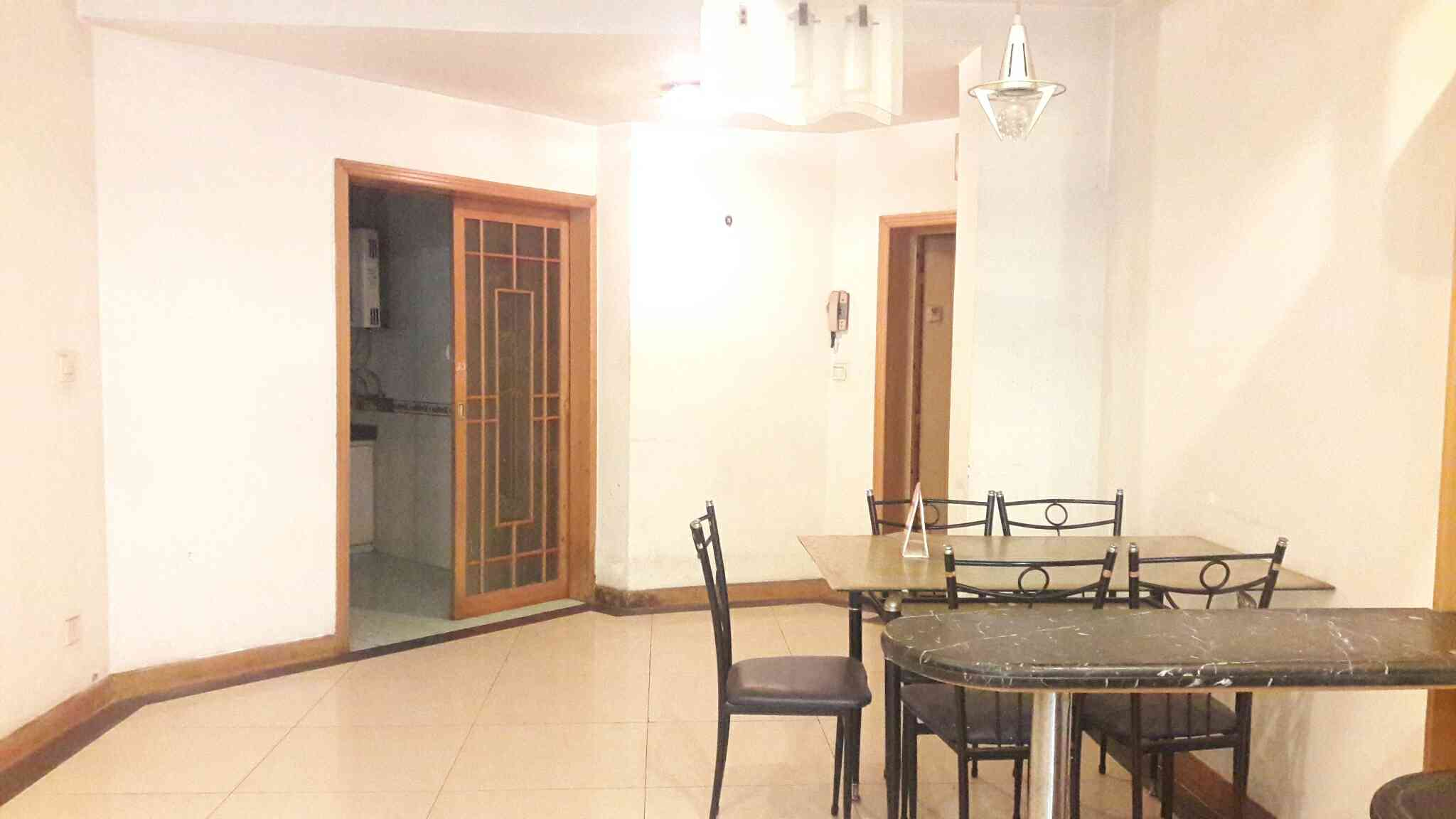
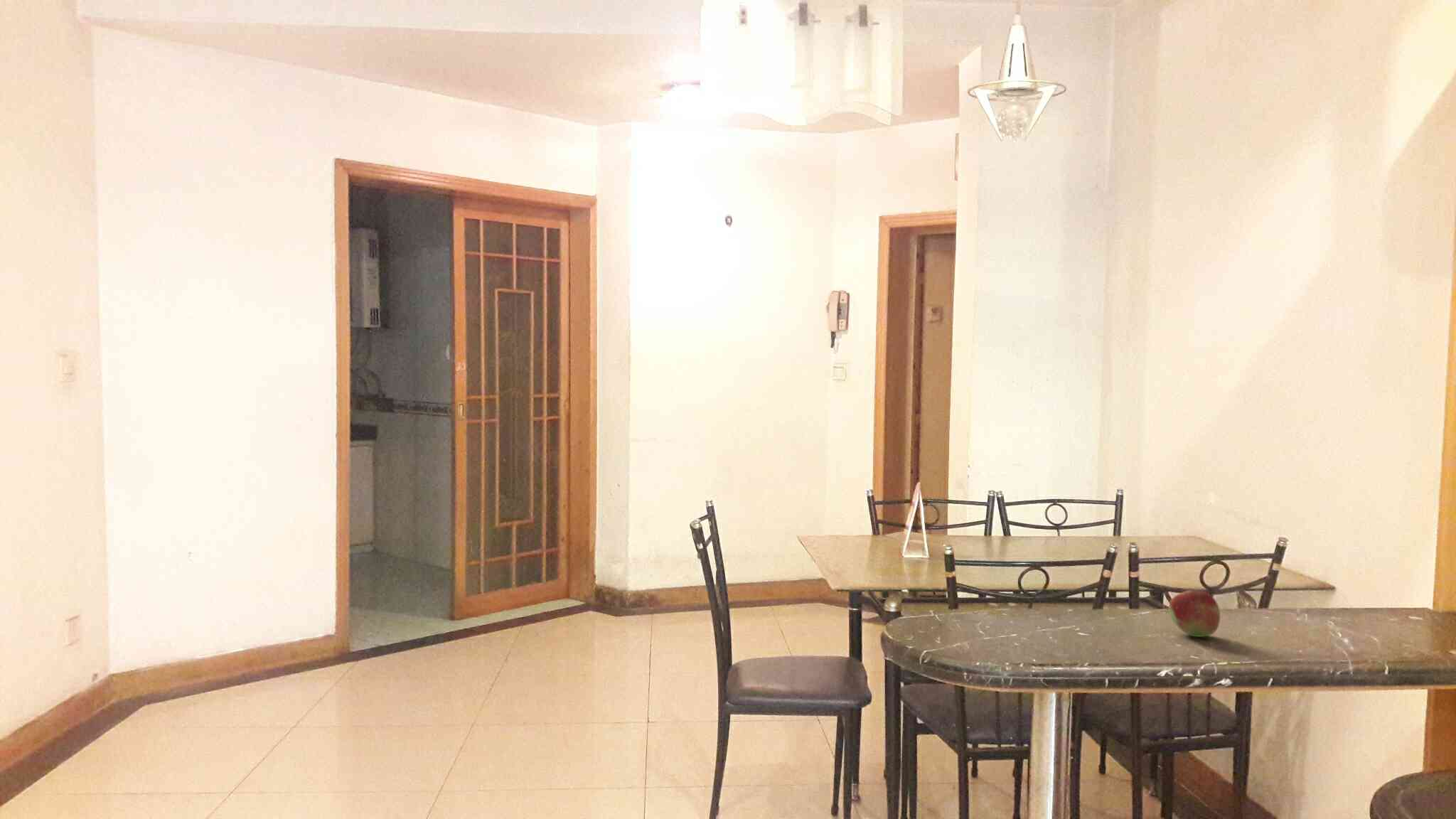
+ fruit (1194, 611)
